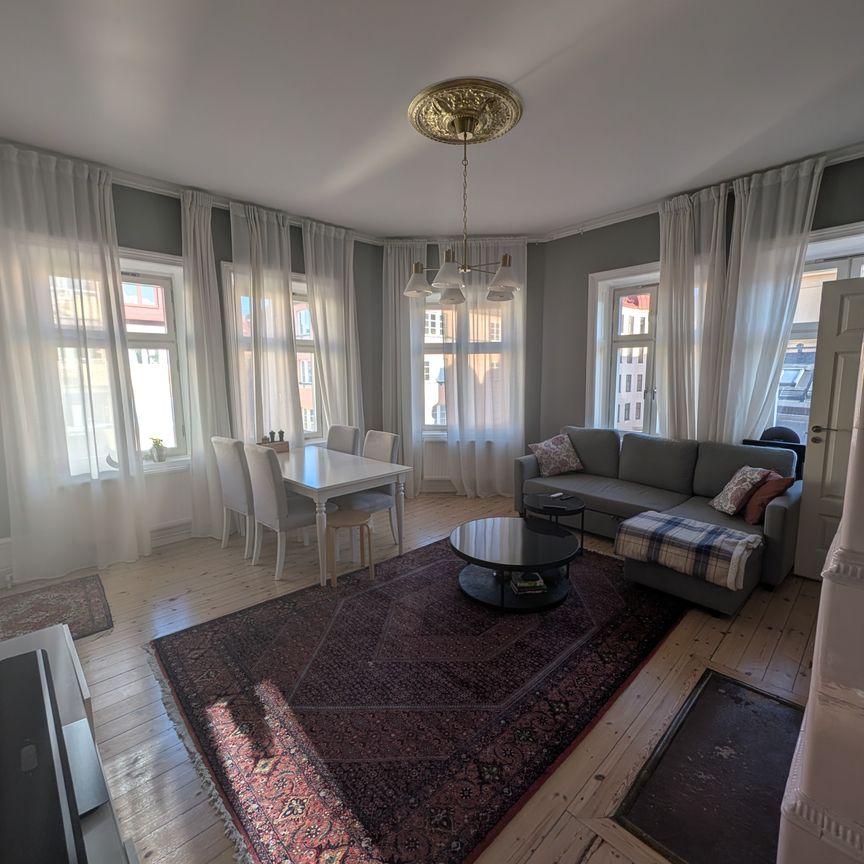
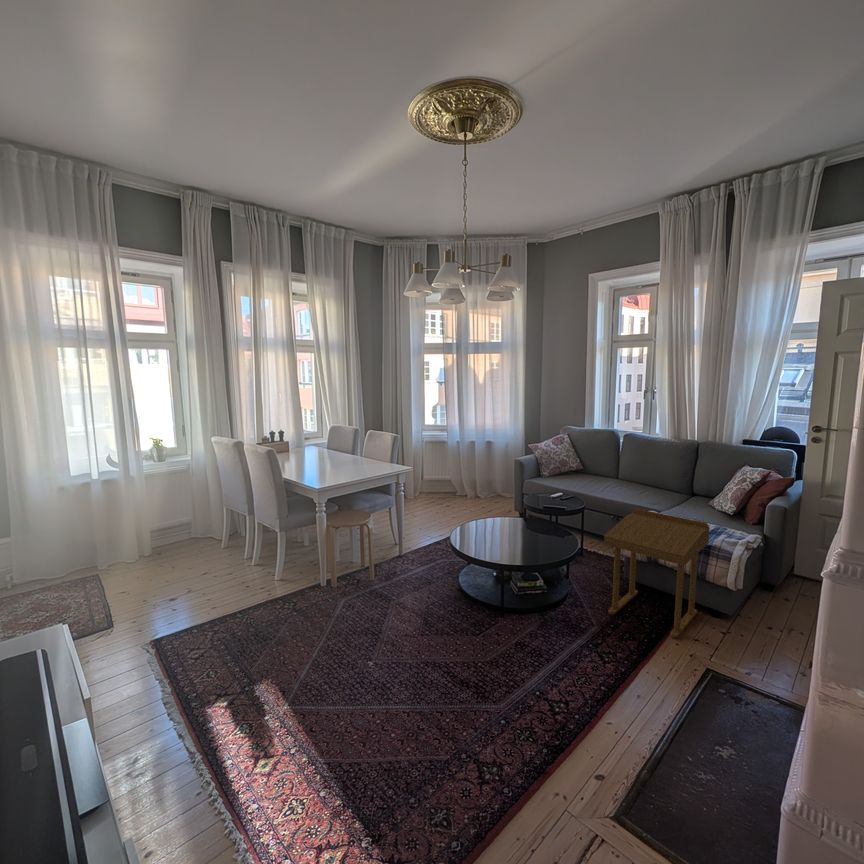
+ side table (657, 558)
